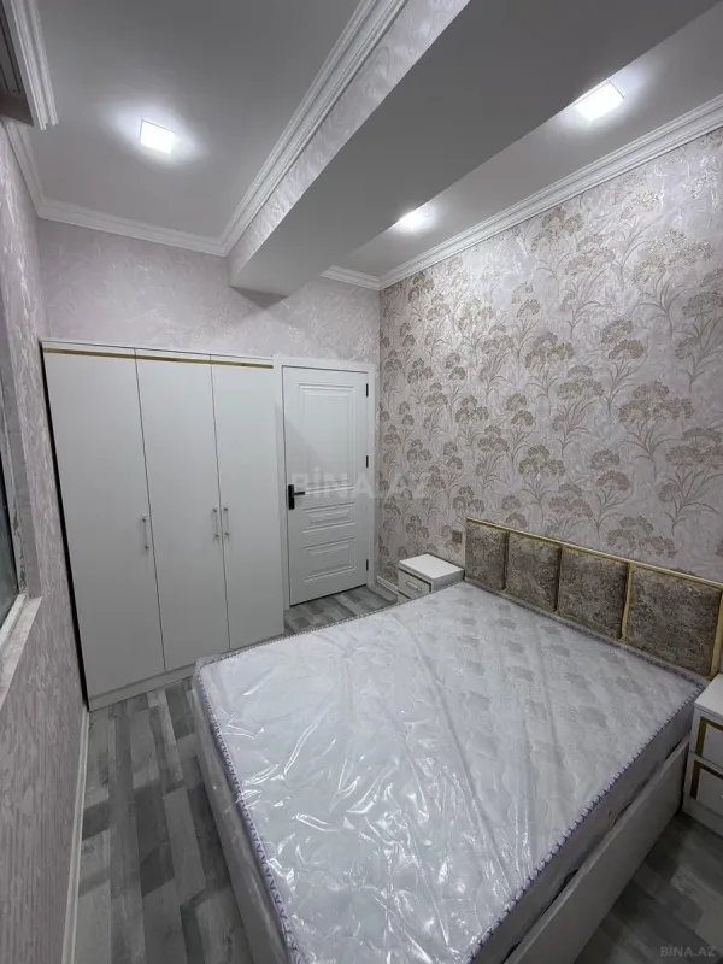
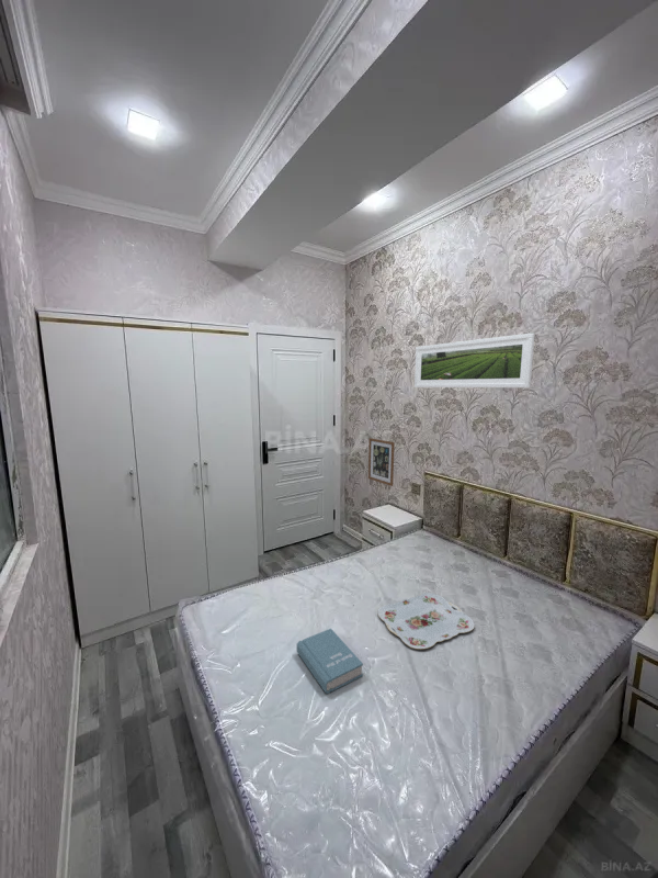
+ book (328, 657)
+ wall art (381, 461)
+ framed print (465, 364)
+ serving tray (424, 618)
